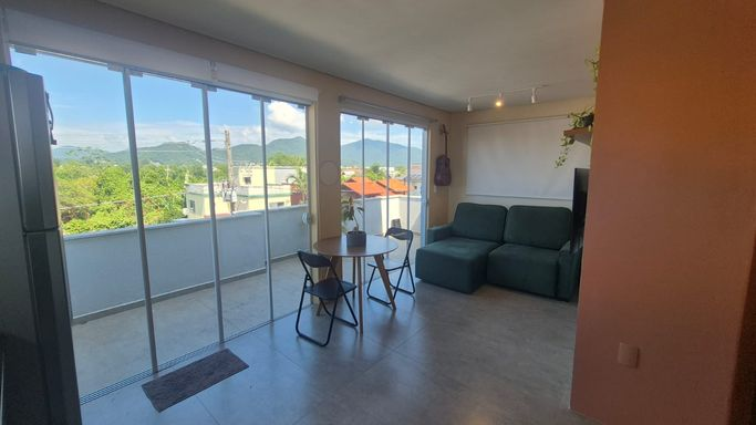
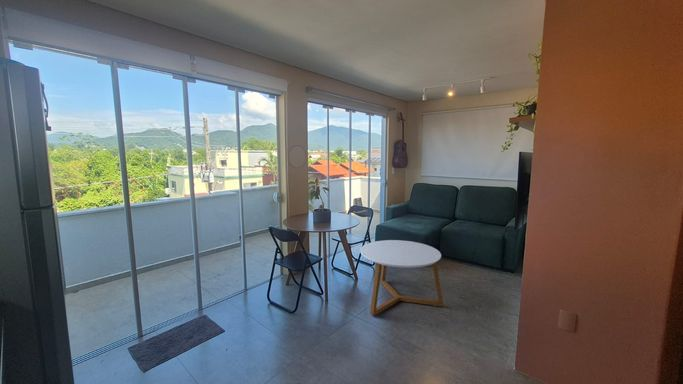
+ coffee table (398, 266)
